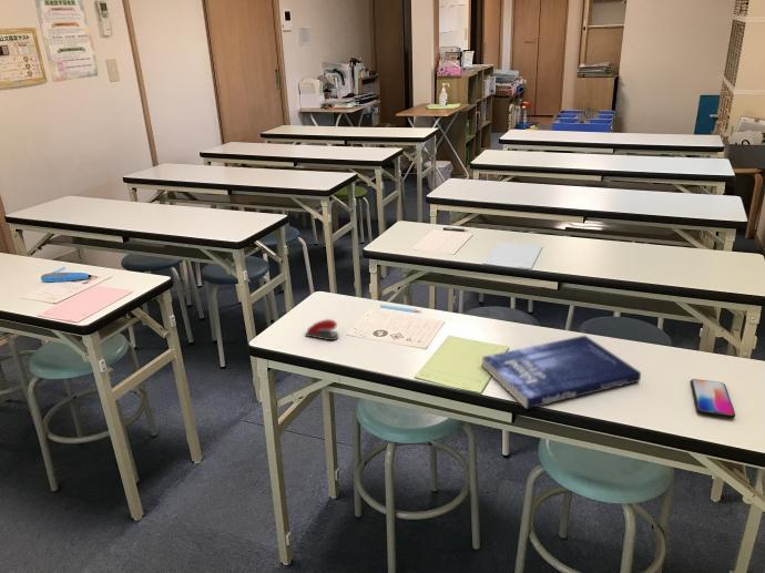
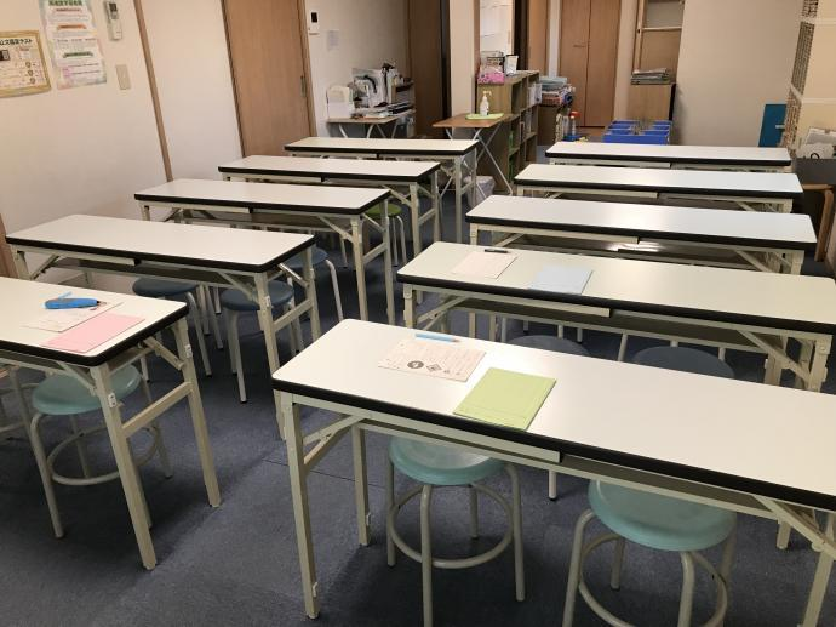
- smartphone (712, 397)
- stapler (322, 328)
- book (558, 369)
